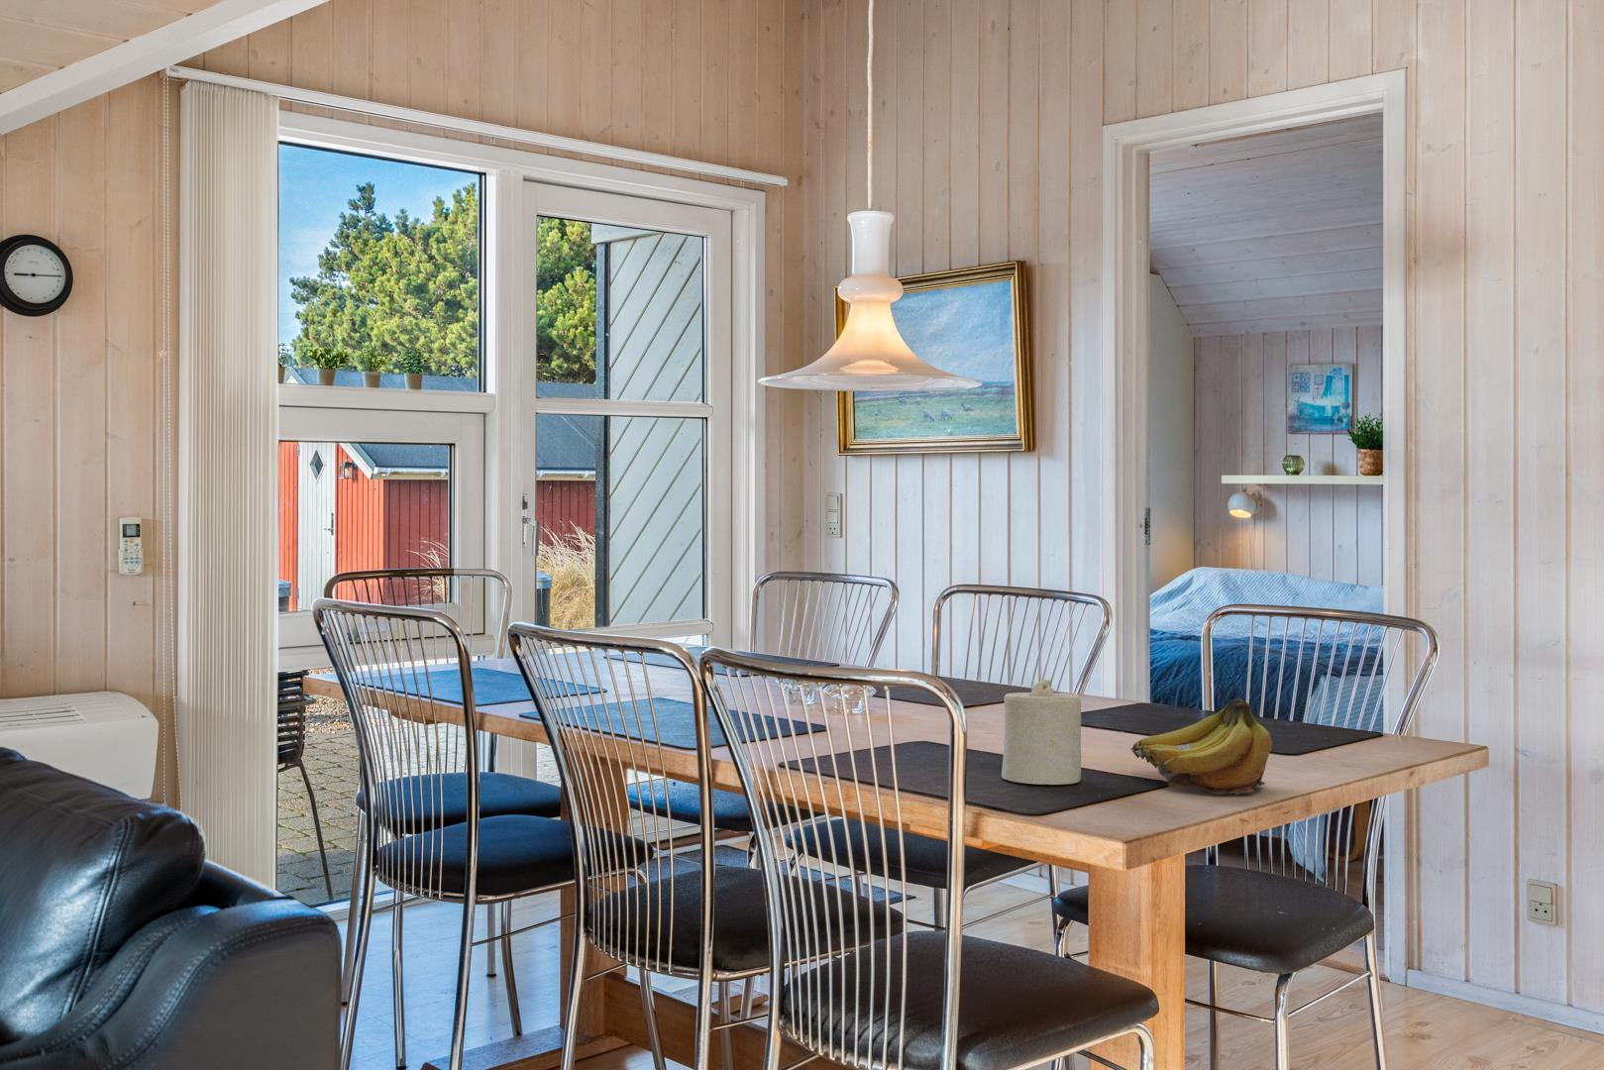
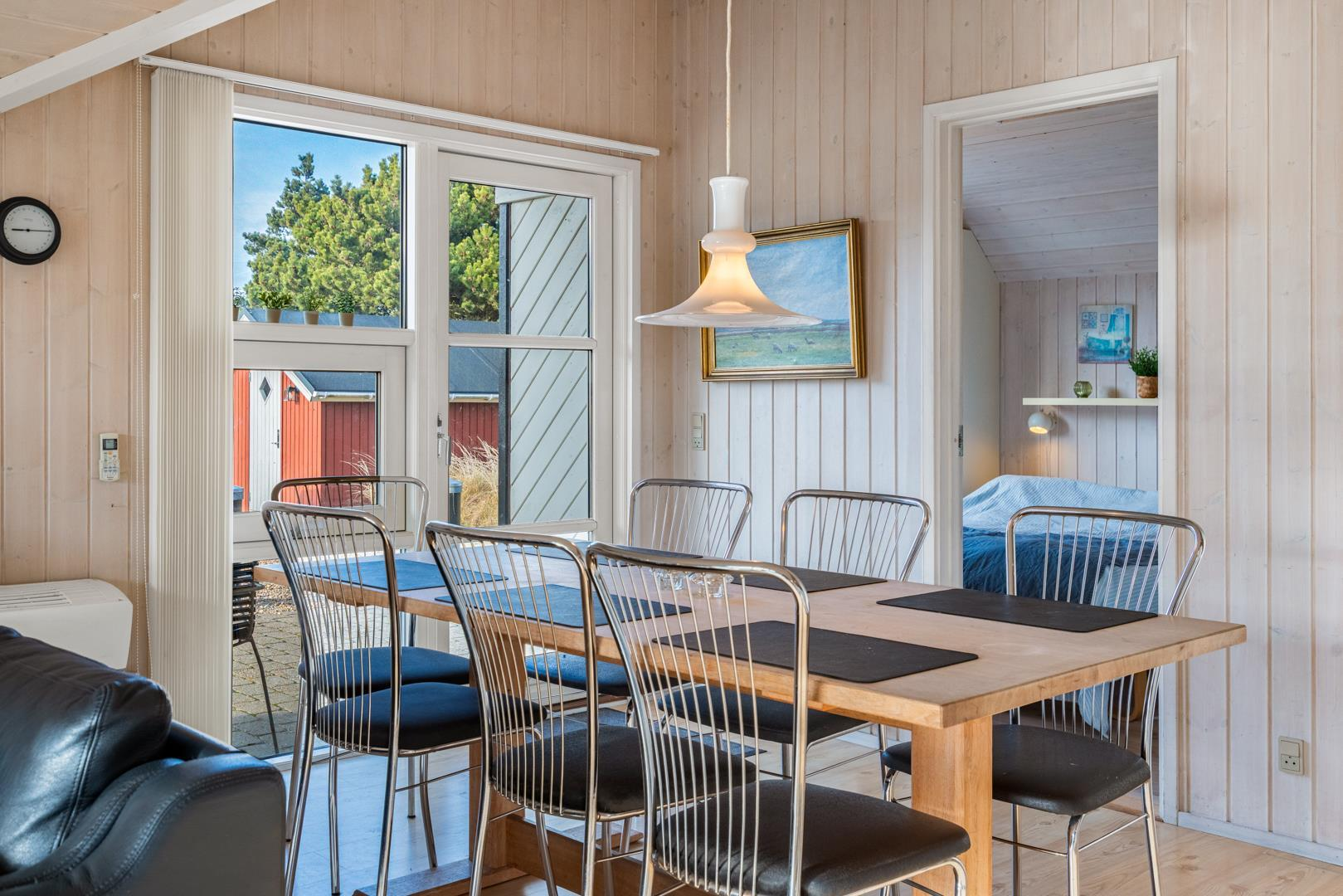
- candle (1040, 728)
- fruit (1199, 742)
